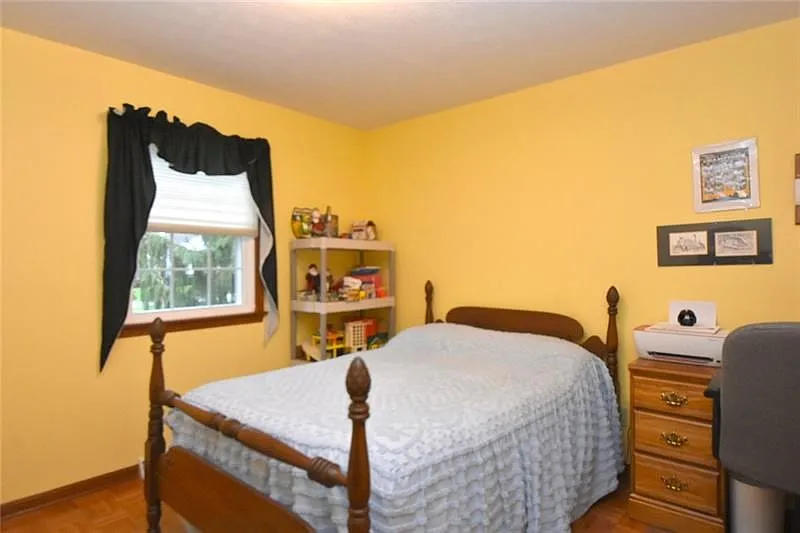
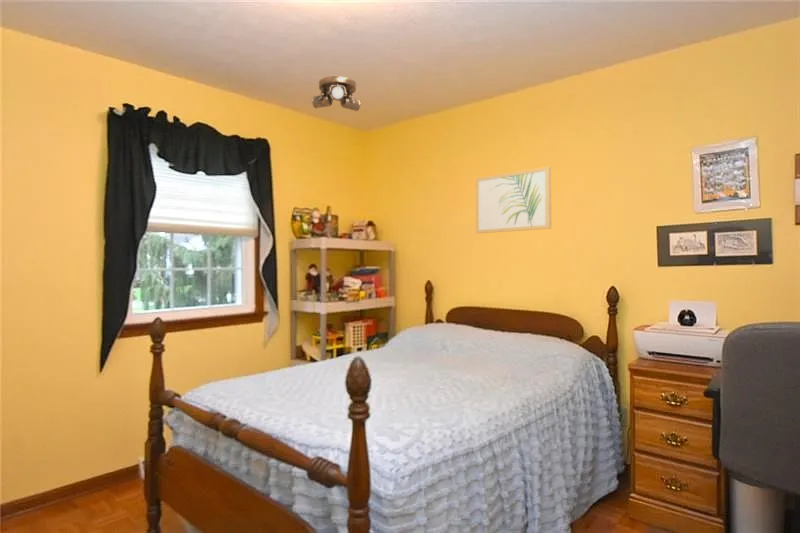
+ wall art (511, 202)
+ ceiling light (336, 94)
